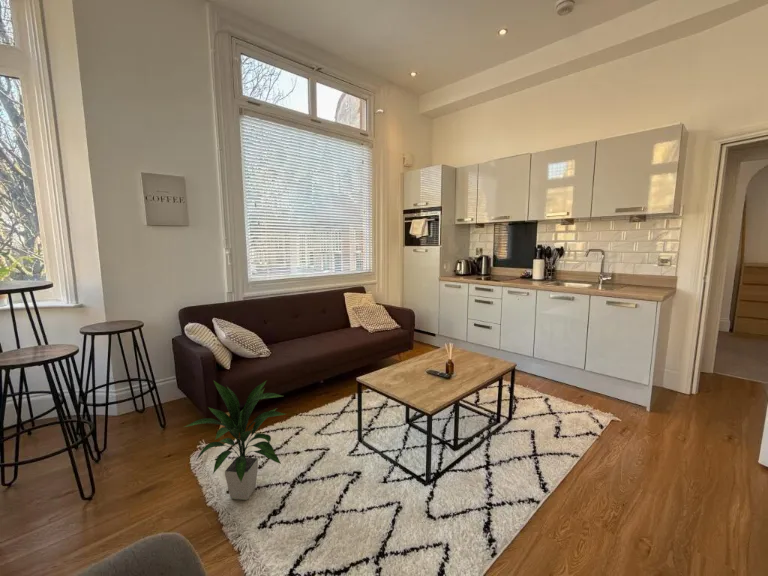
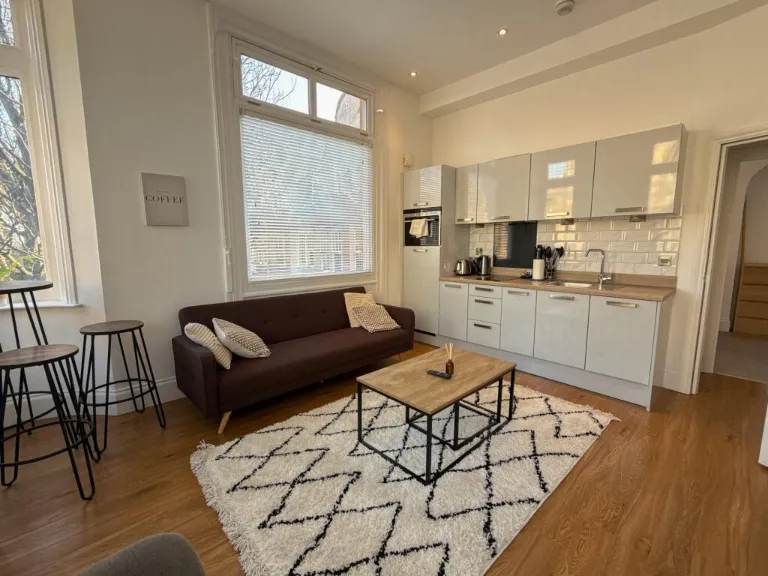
- indoor plant (244, 437)
